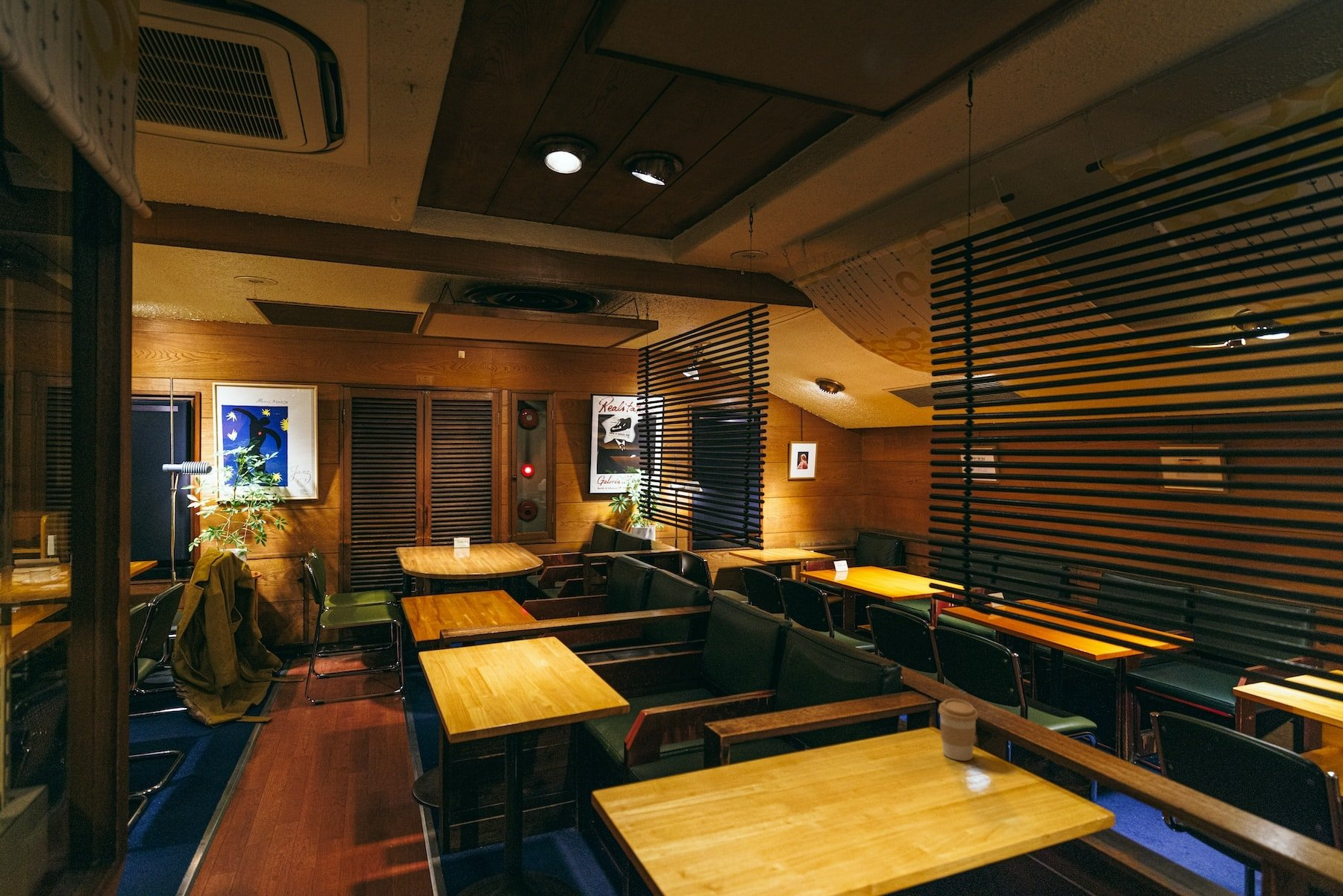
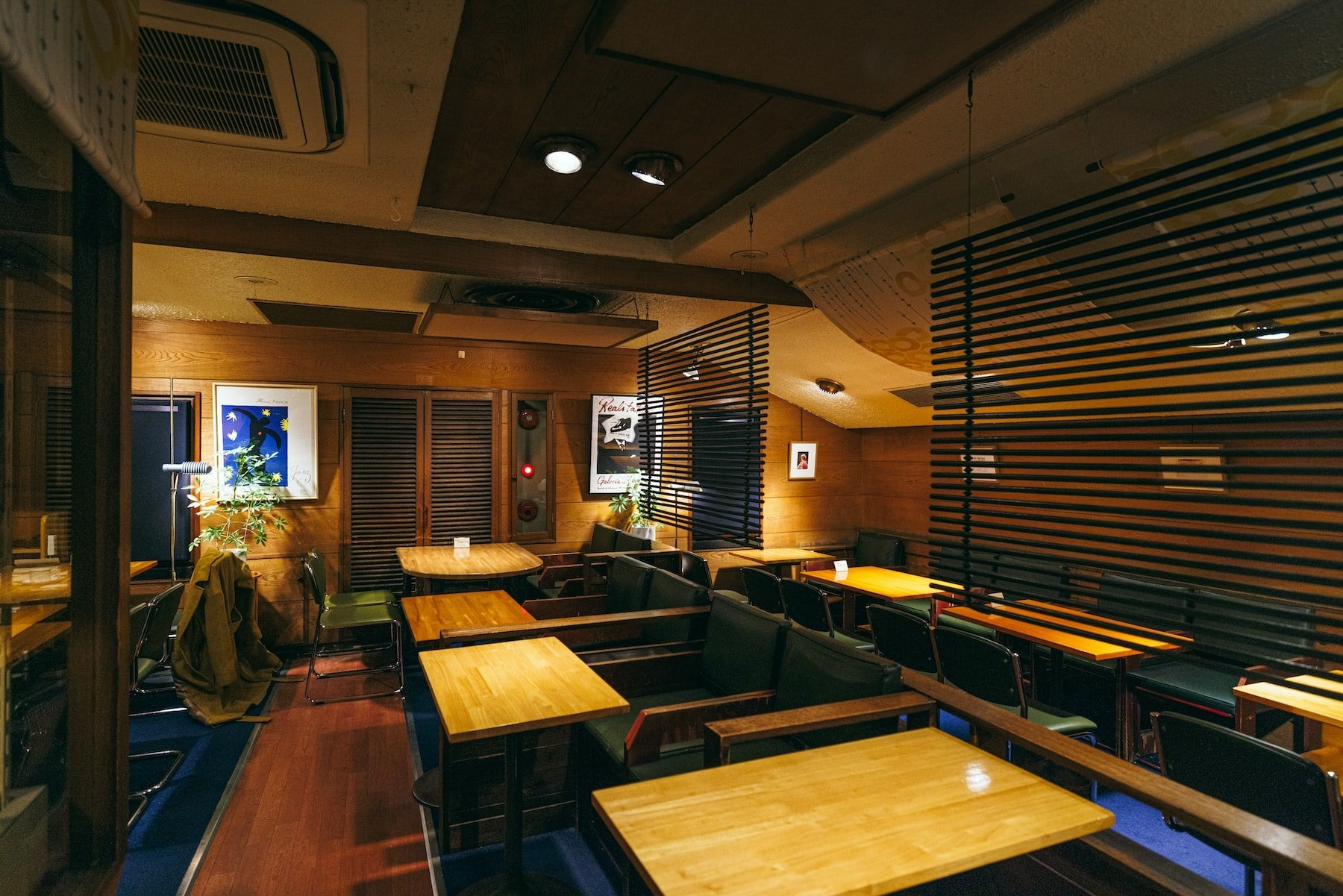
- coffee cup (957, 729)
